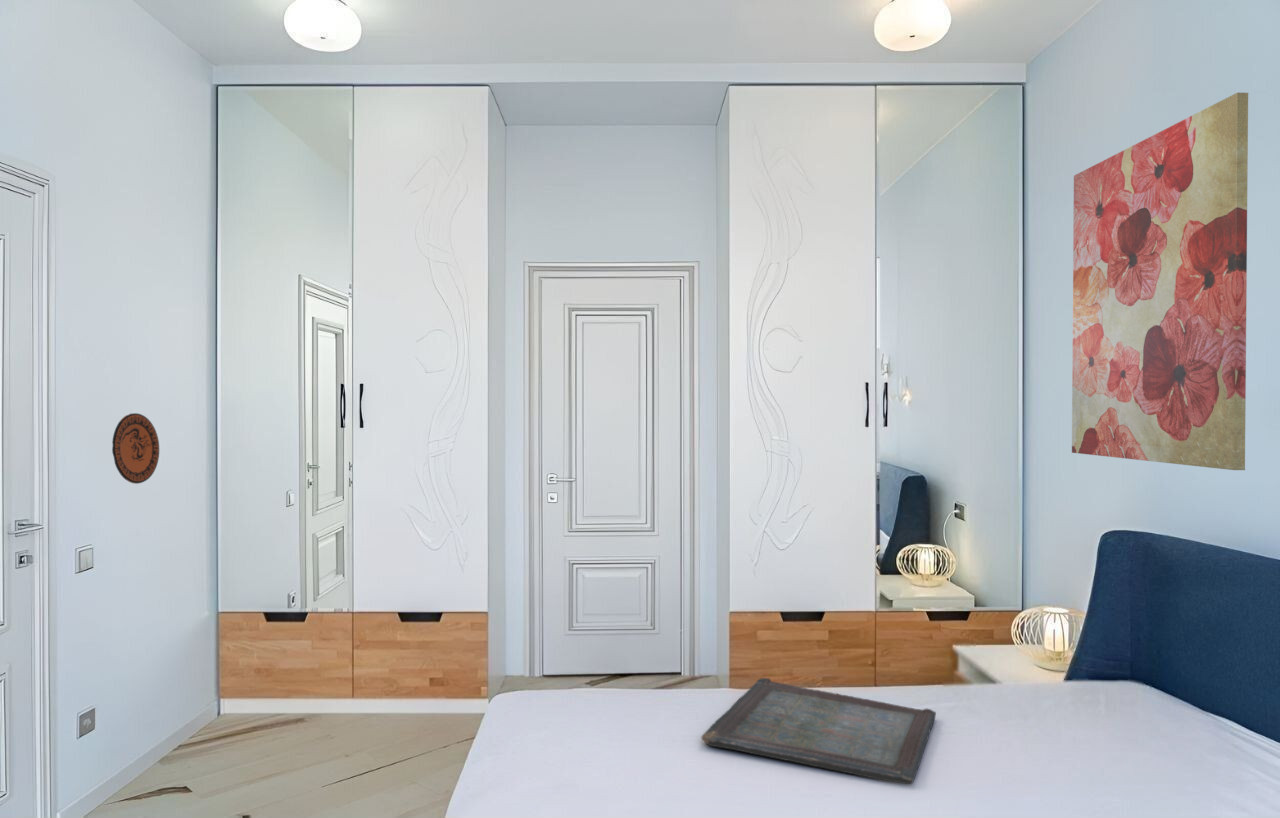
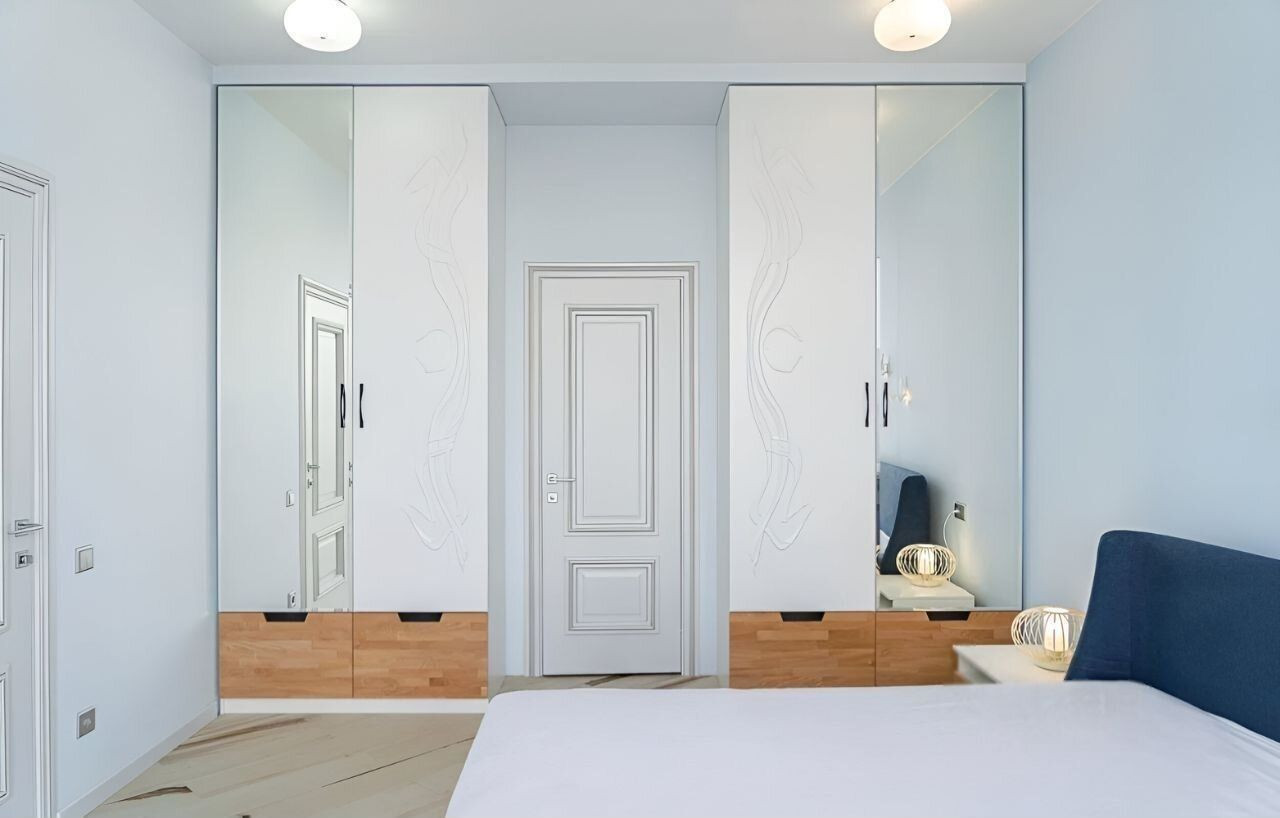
- wall art (1146, 300)
- decorative plate (135, 448)
- serving tray (823, 725)
